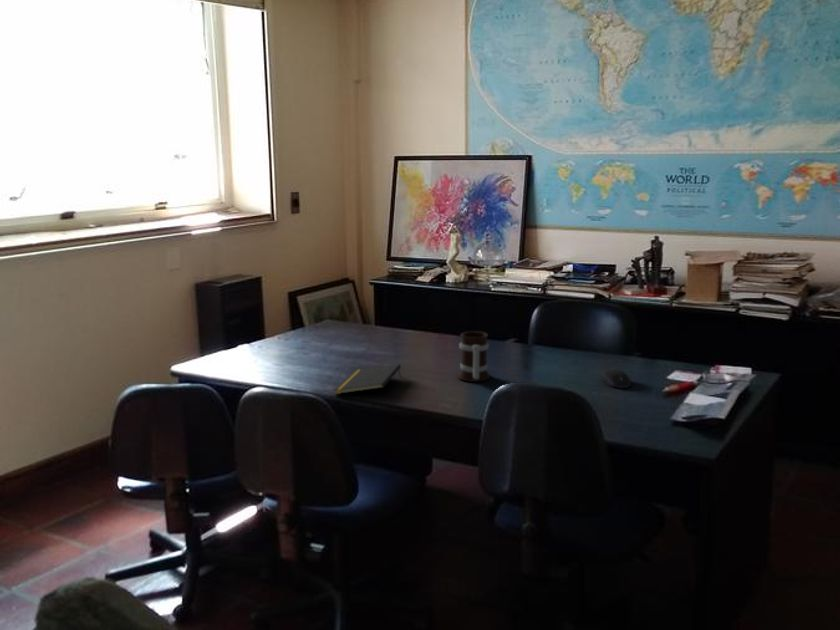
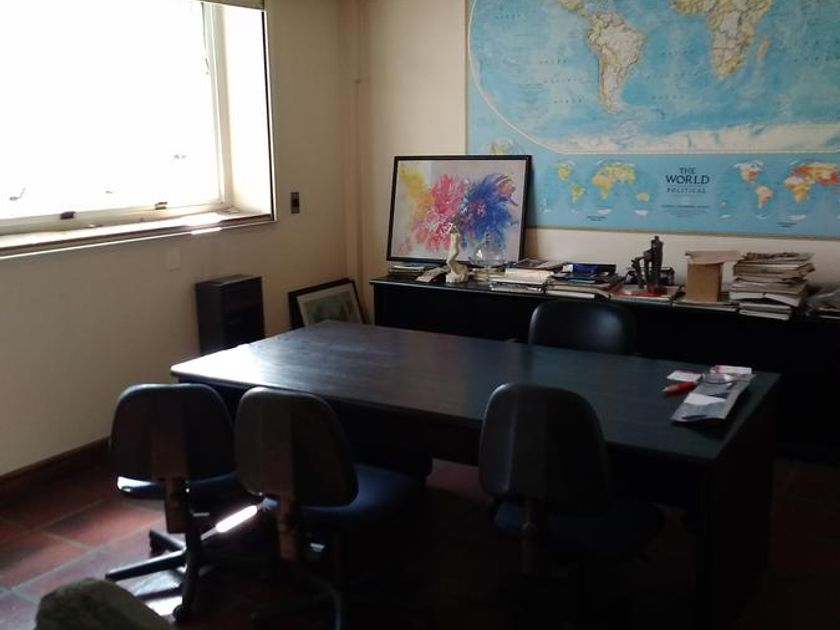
- computer mouse (616, 377)
- notepad (368, 378)
- mug (472, 356)
